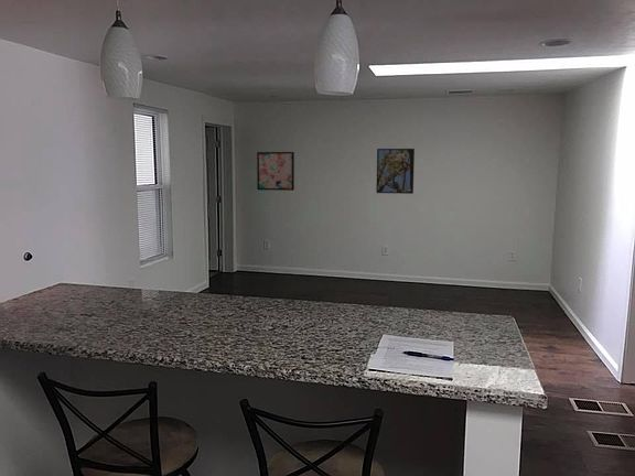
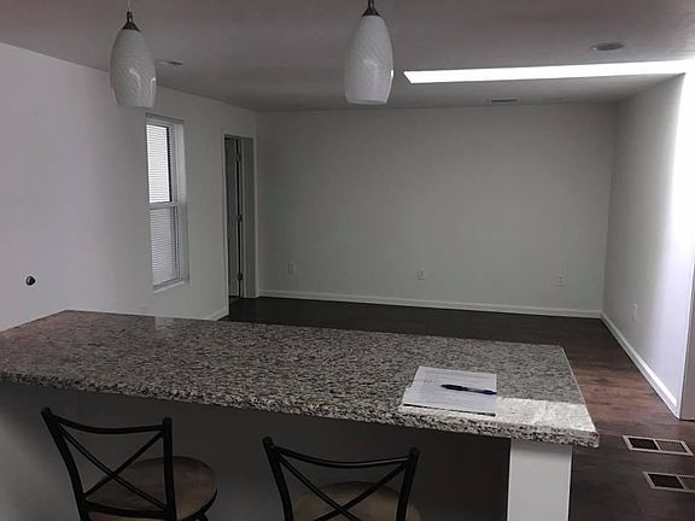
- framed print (395, 171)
- wall art (275, 171)
